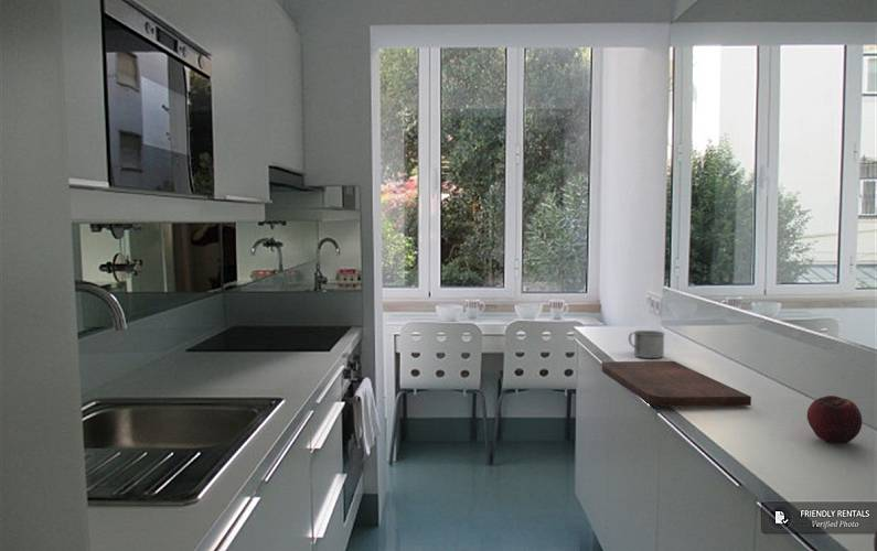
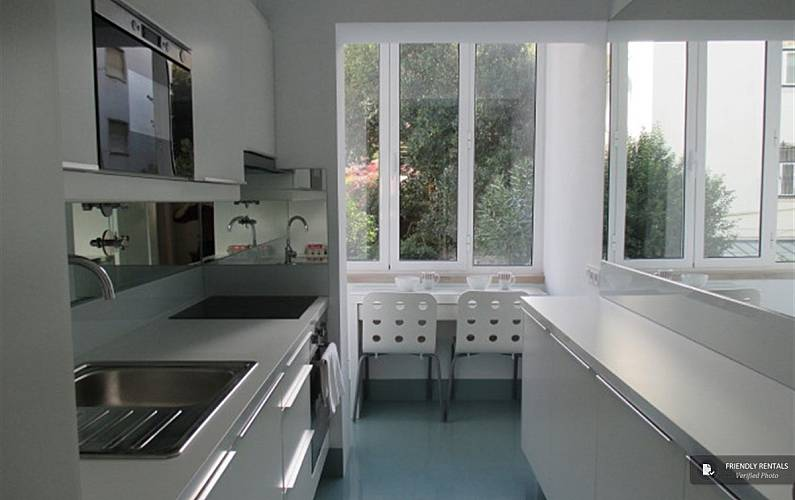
- cutting board (664, 380)
- fruit (834, 419)
- mug (646, 343)
